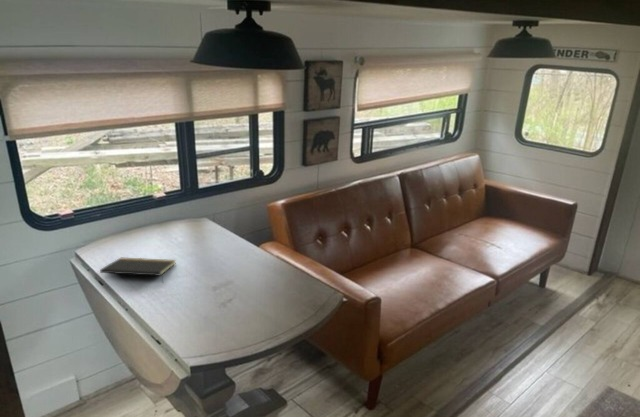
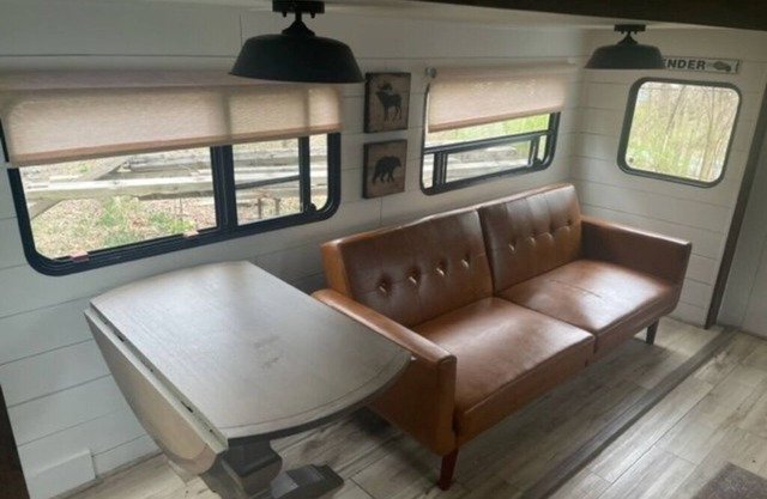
- notepad (139, 266)
